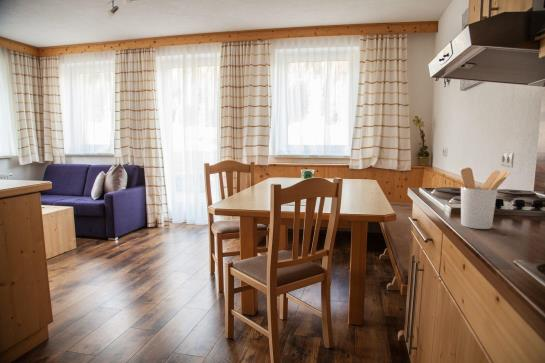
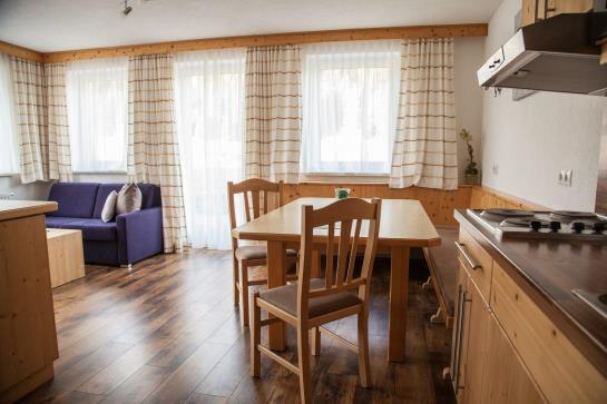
- utensil holder (484, 197)
